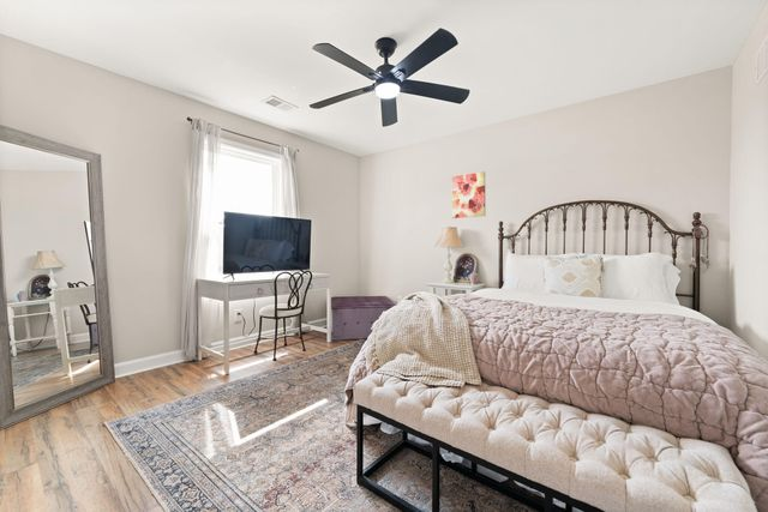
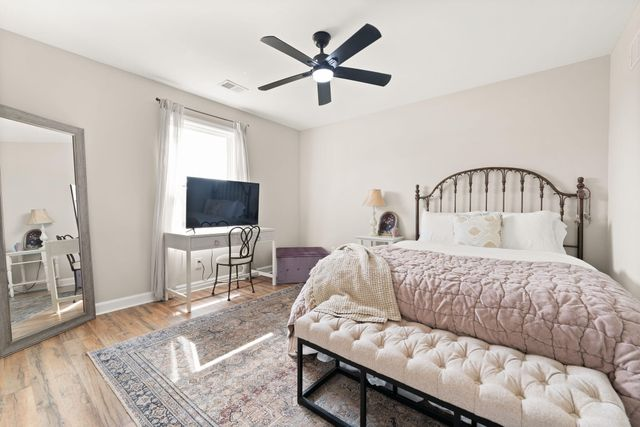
- wall art (468, 195)
